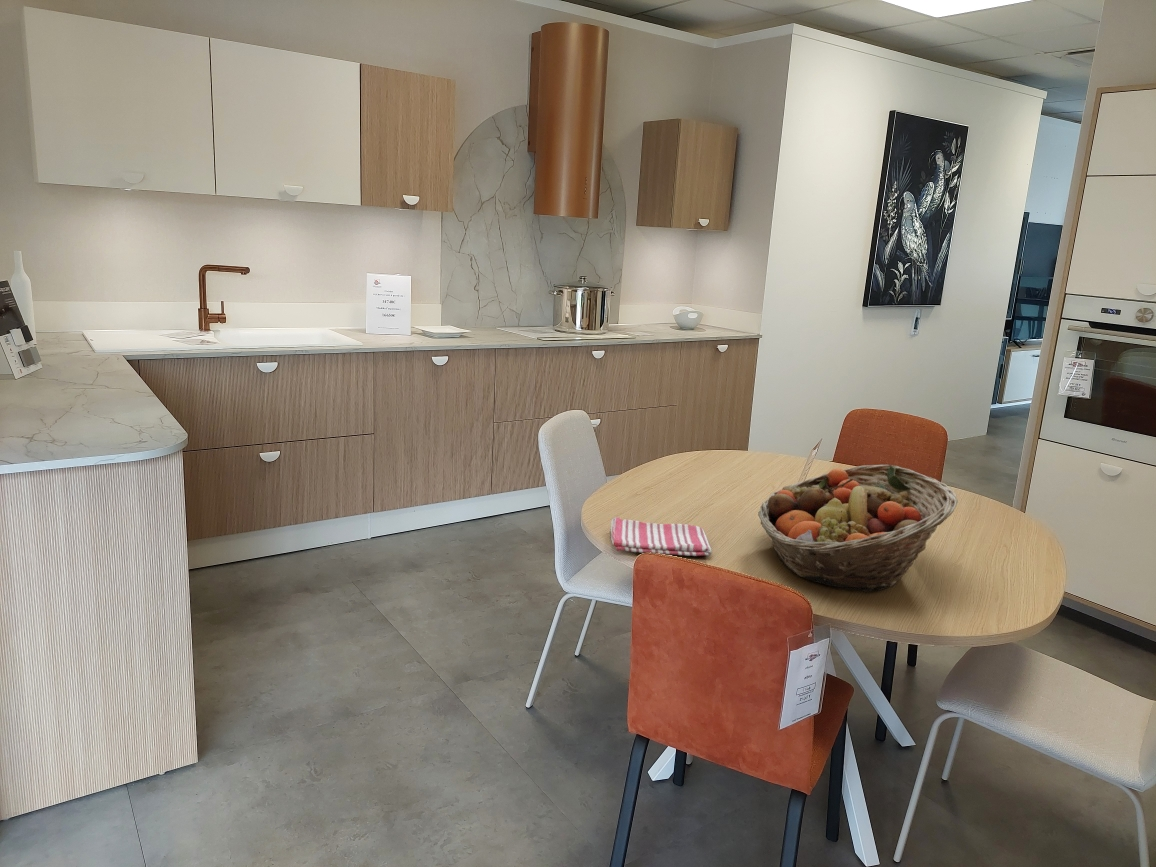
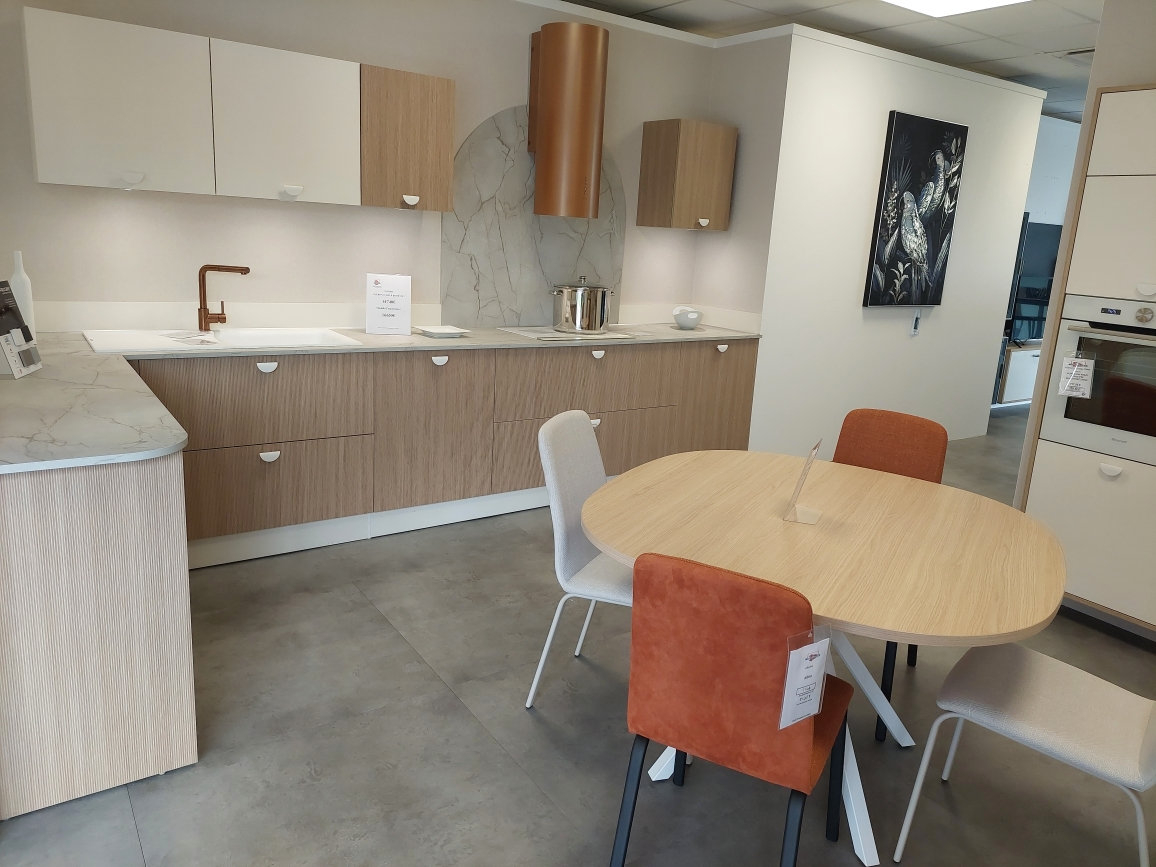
- dish towel (660, 536)
- fruit basket (851, 520)
